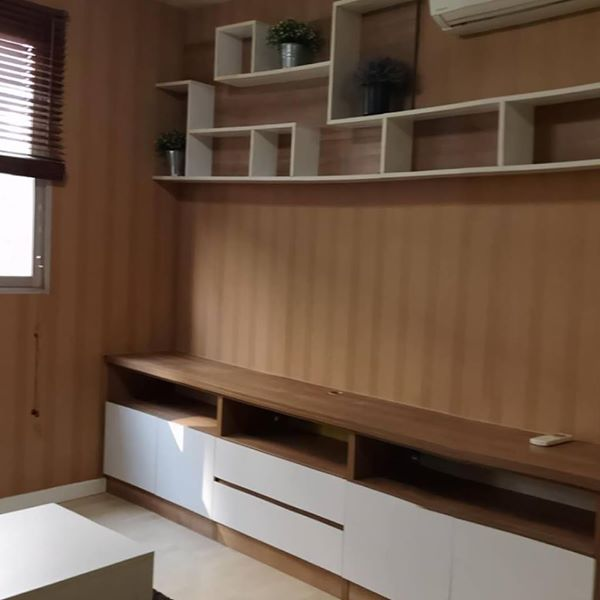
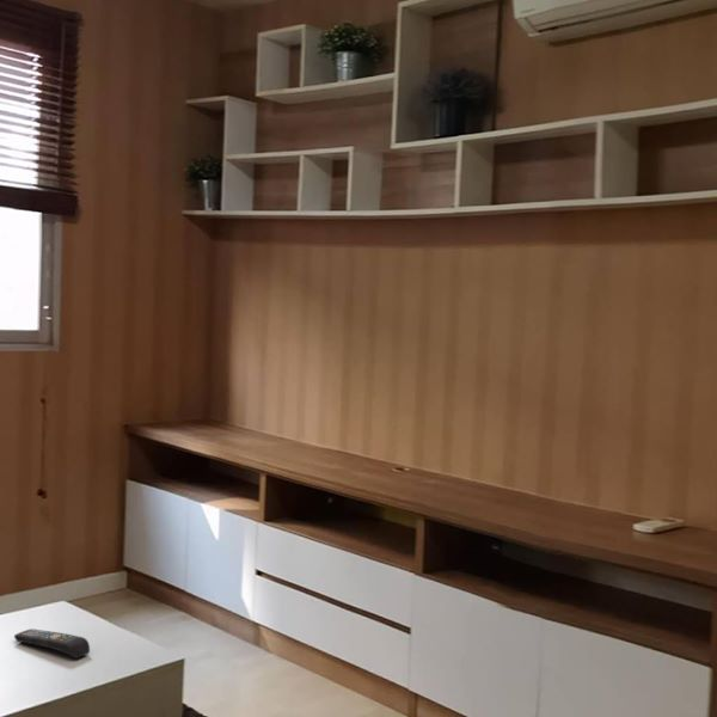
+ remote control (51, 641)
